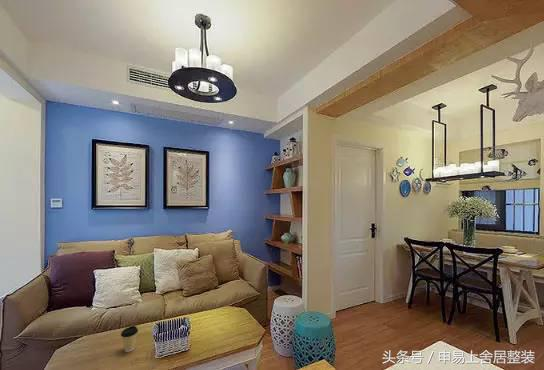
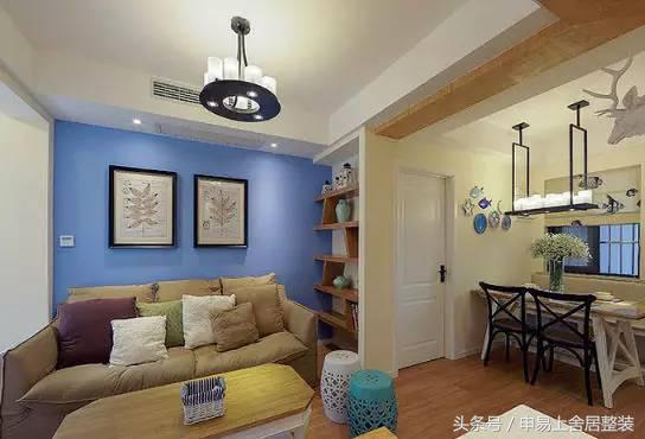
- coffee cup (129, 339)
